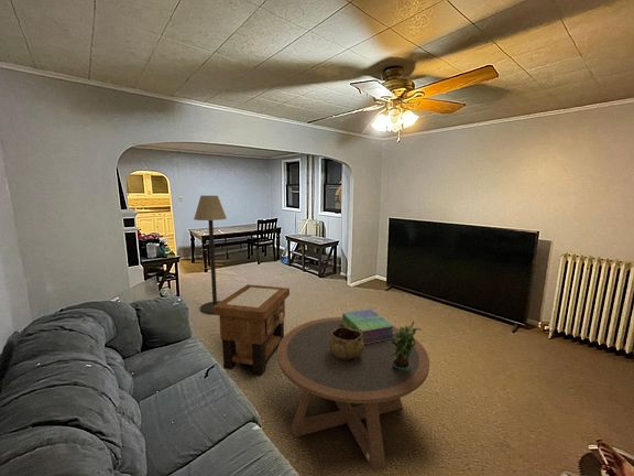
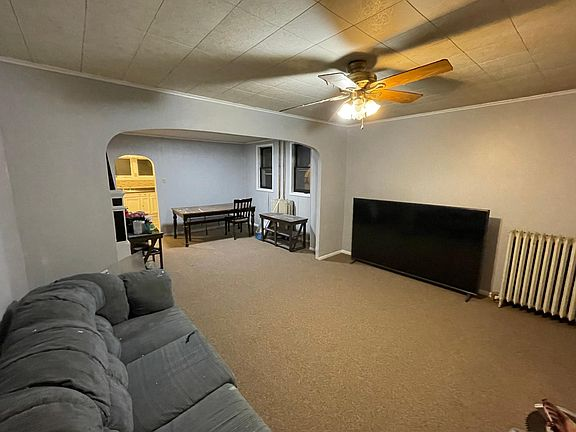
- coffee table (350, 383)
- side table (256, 326)
- decorative bowl (346, 344)
- floor lamp (211, 252)
- stack of books (367, 324)
- potted plant (405, 346)
